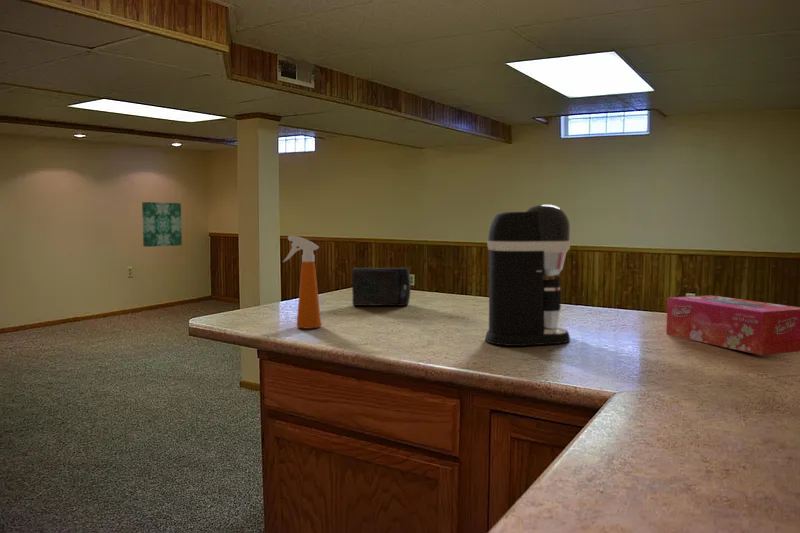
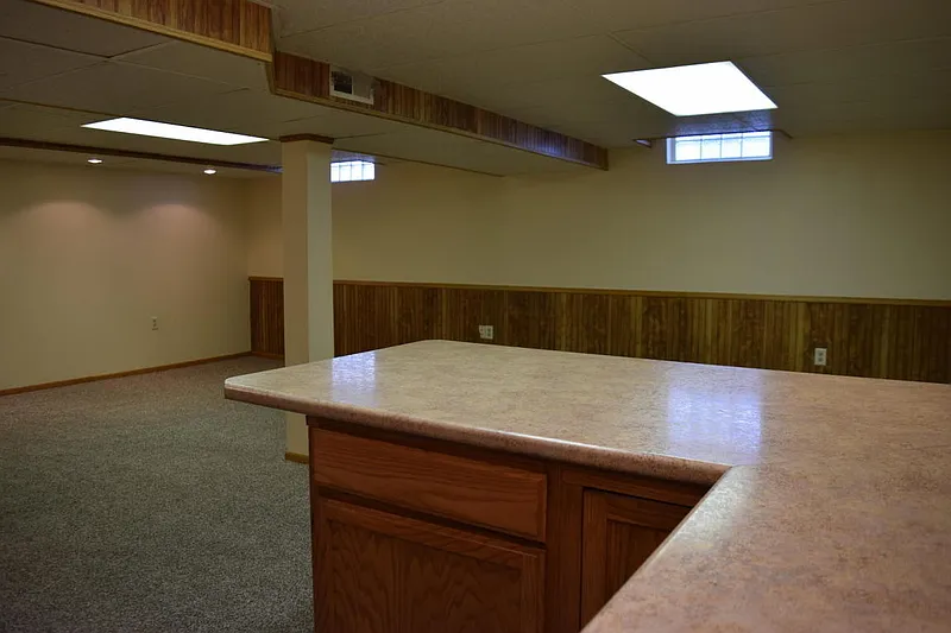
- wall art (162, 224)
- coffee maker (528, 272)
- spray bottle (301, 281)
- tissue box (733, 322)
- speaker (381, 286)
